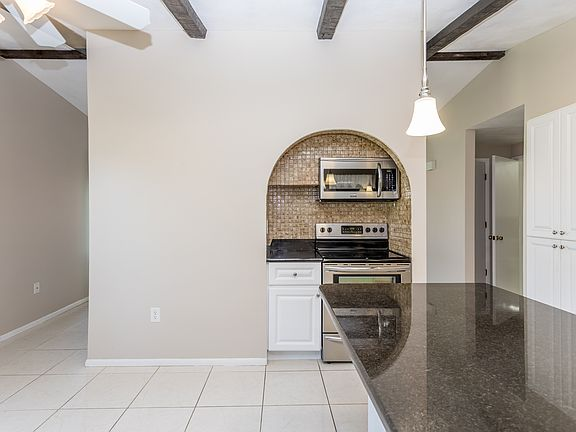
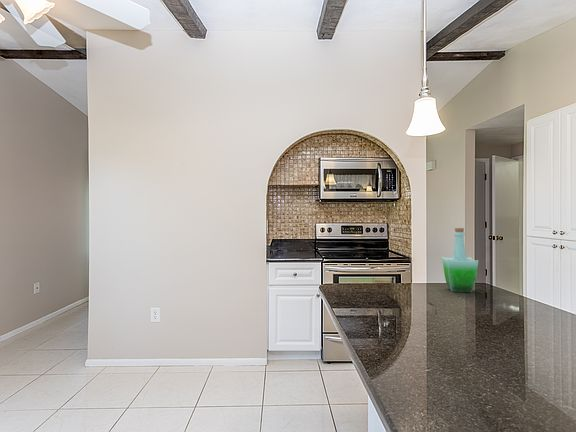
+ bottle (459, 259)
